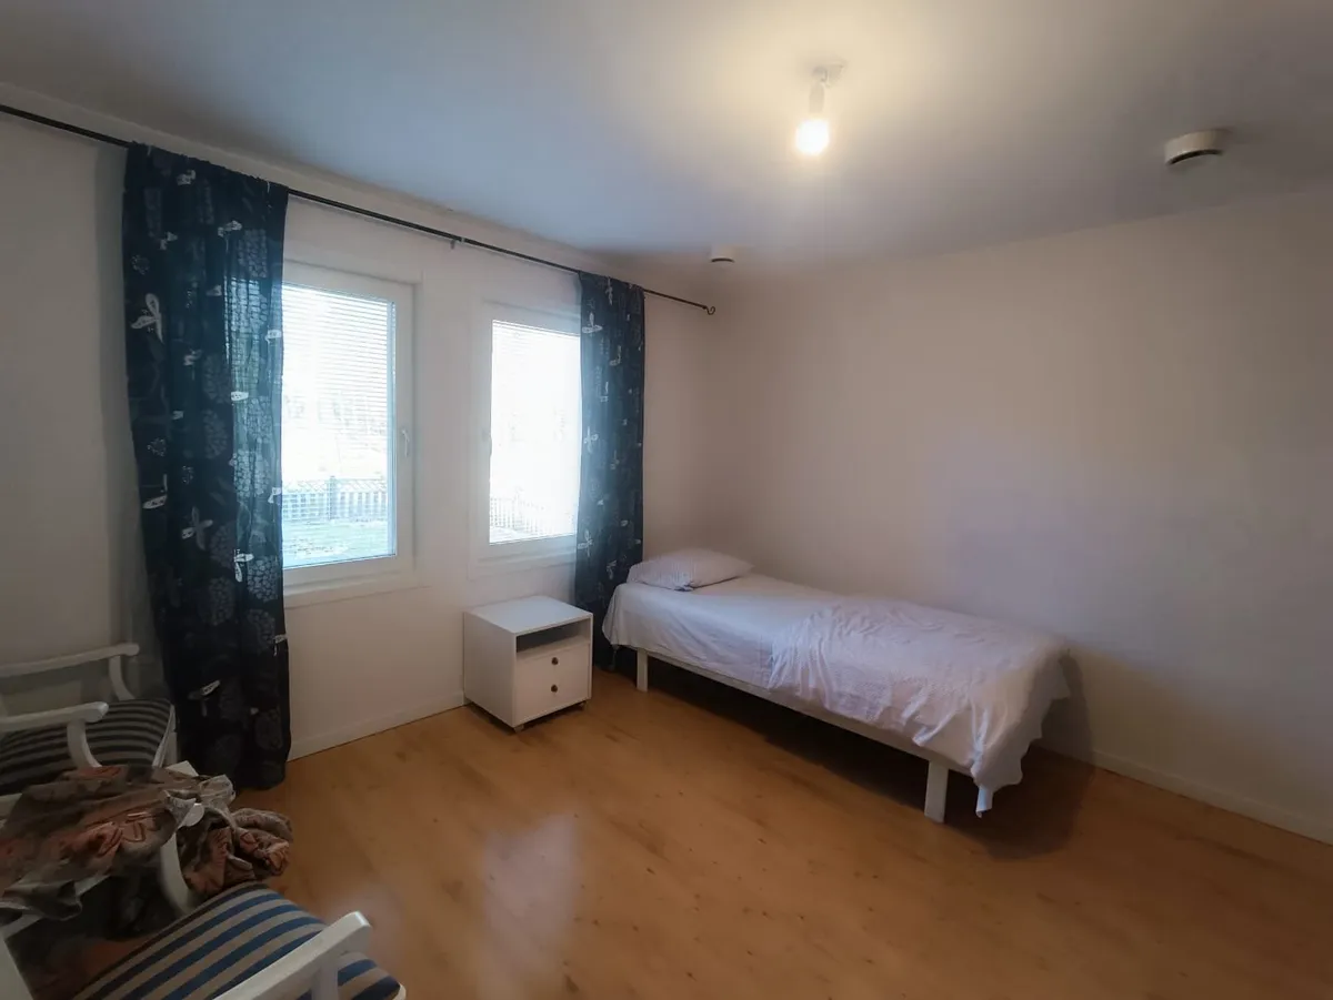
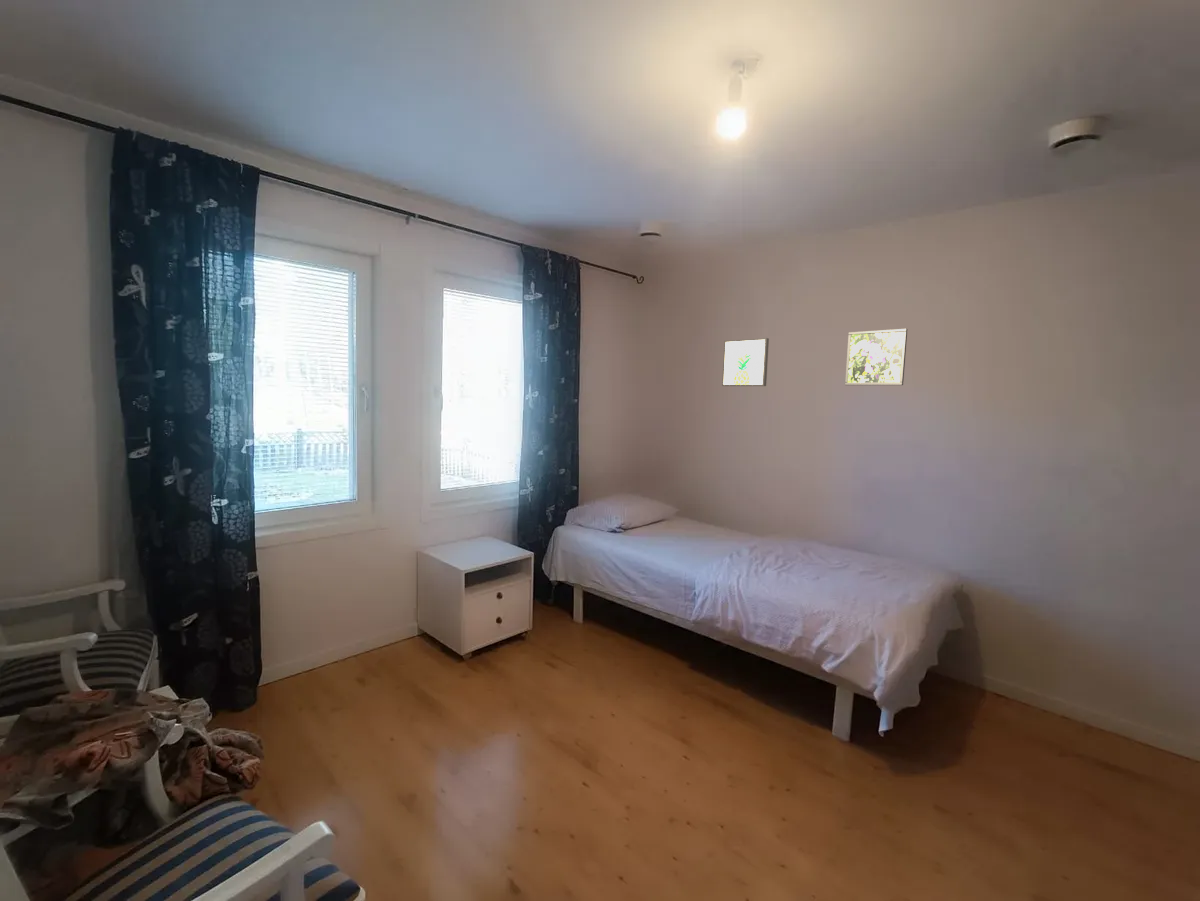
+ wall art (744, 362)
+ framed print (875, 357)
